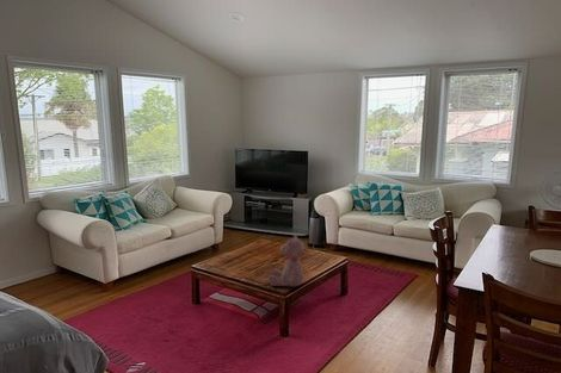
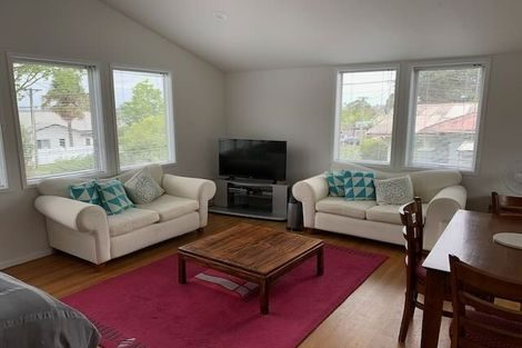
- teddy bear (286, 261)
